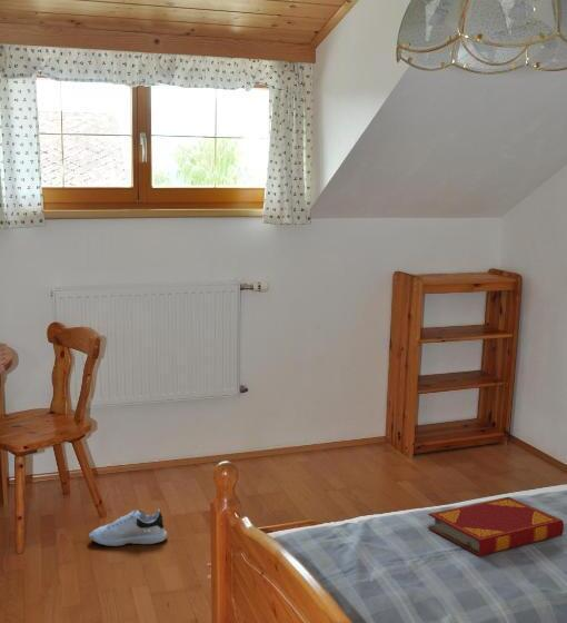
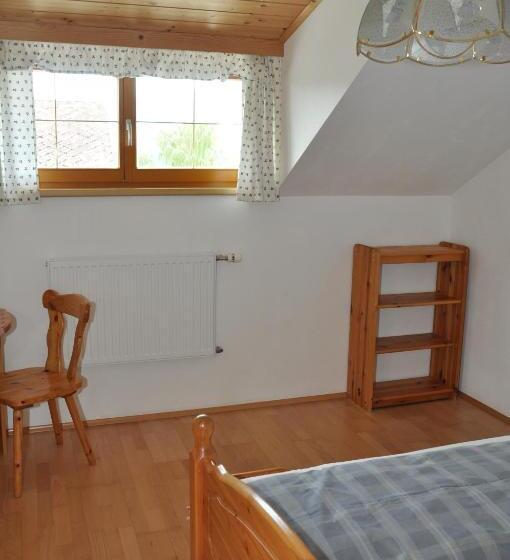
- shoe (128, 524)
- hardback book (495, 524)
